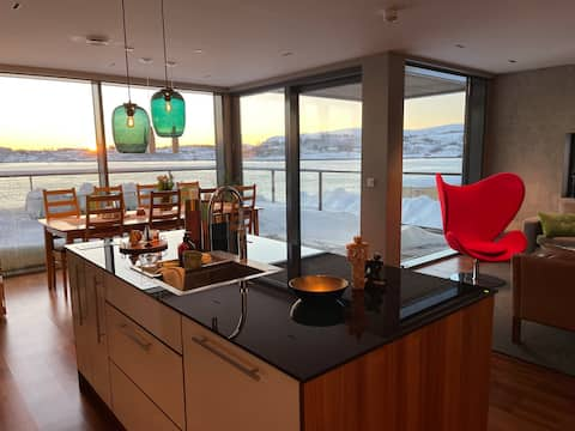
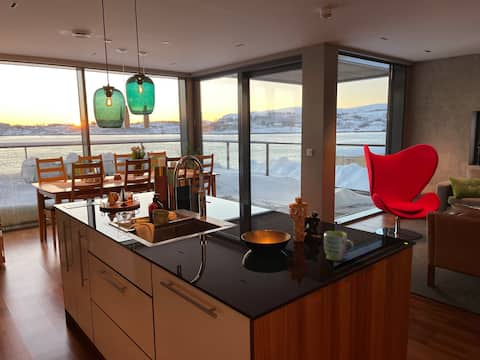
+ mug (338, 246)
